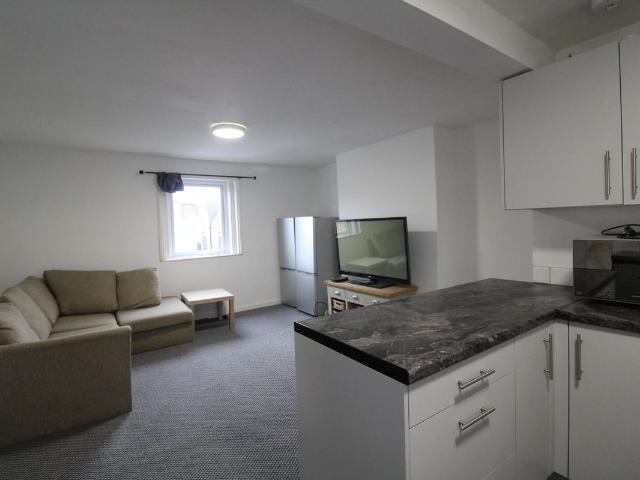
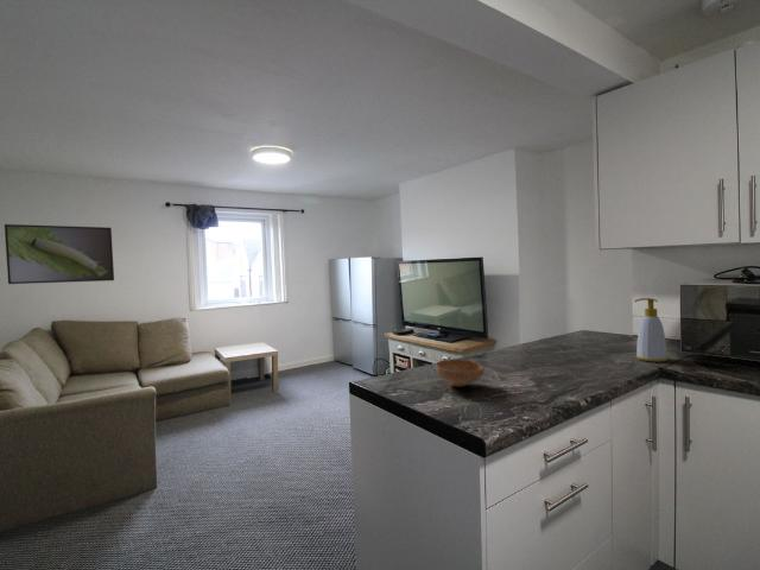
+ bowl (460, 374)
+ soap bottle (651, 328)
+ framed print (62, 254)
